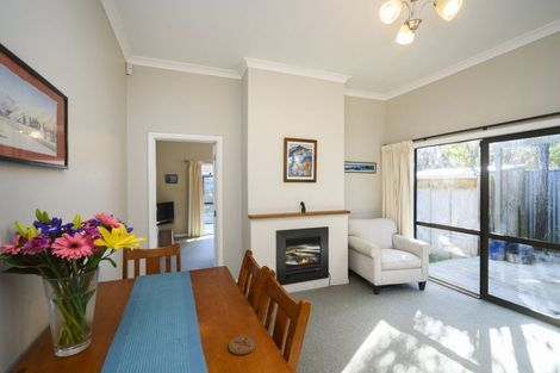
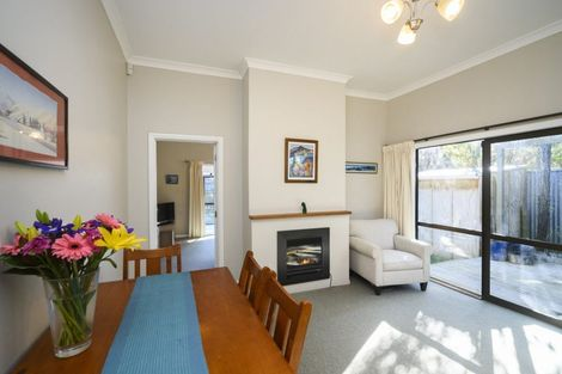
- coaster (242, 344)
